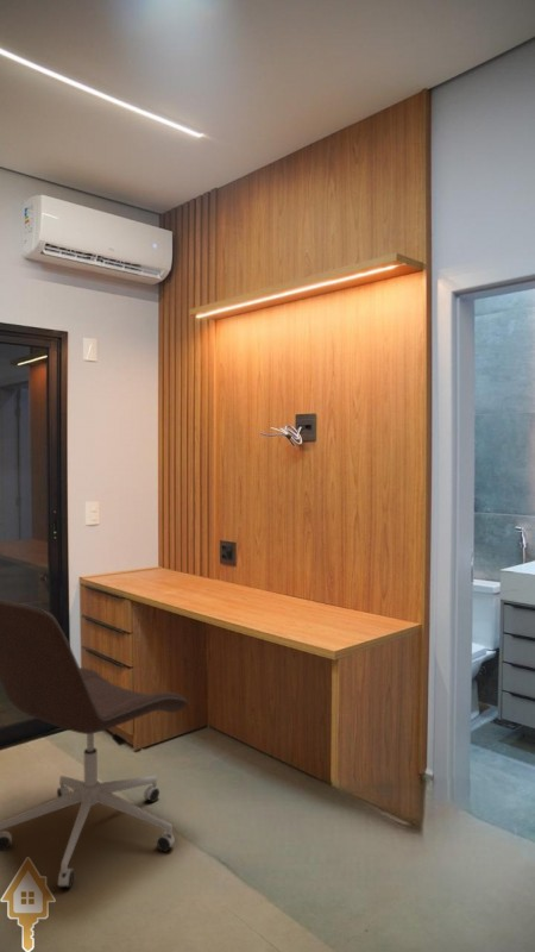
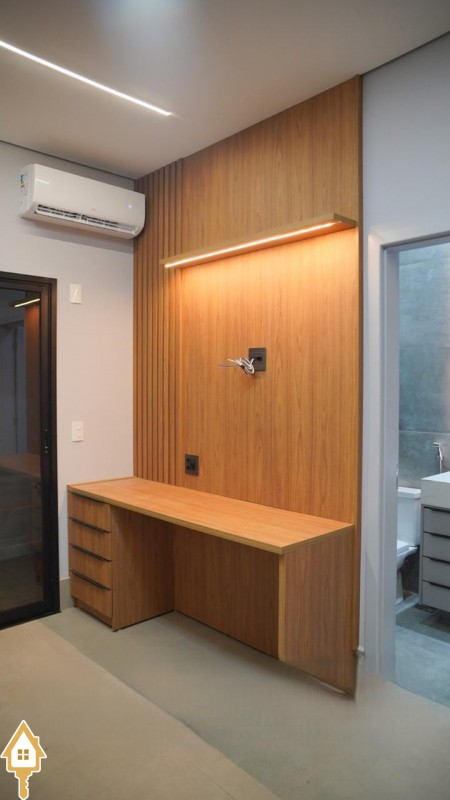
- office chair (88, 710)
